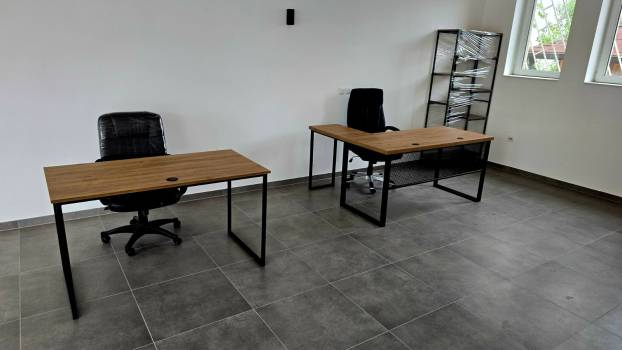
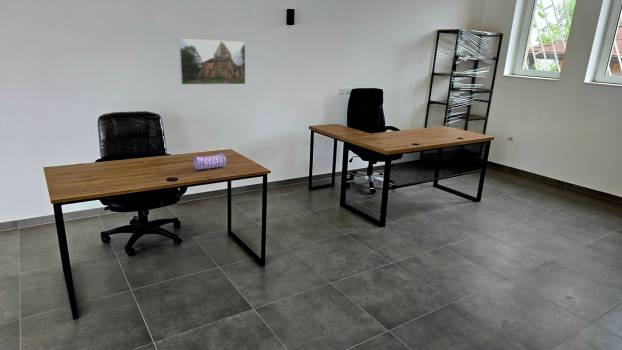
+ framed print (213, 62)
+ pencil case (210, 161)
